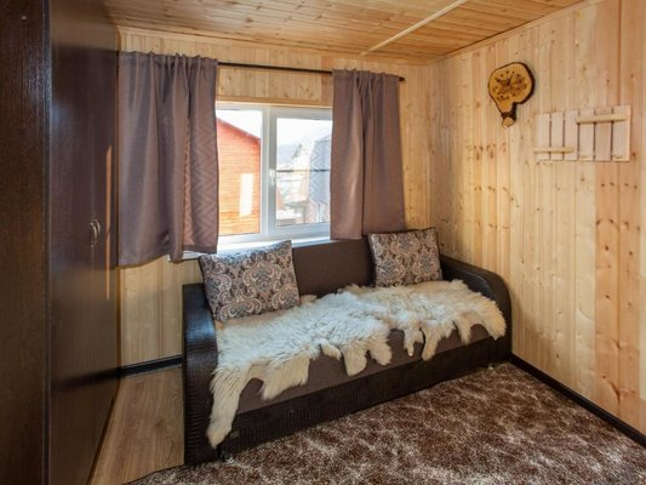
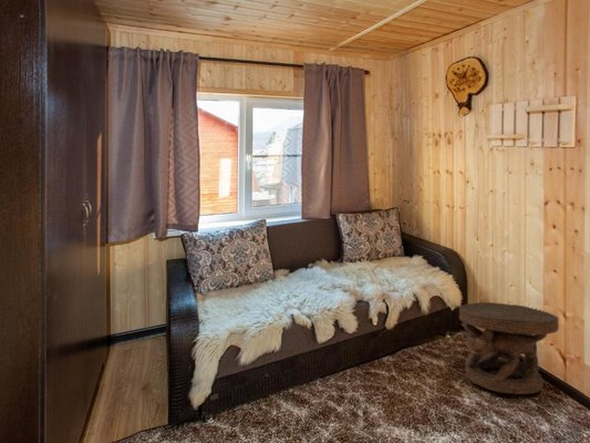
+ carved stool (503, 343)
